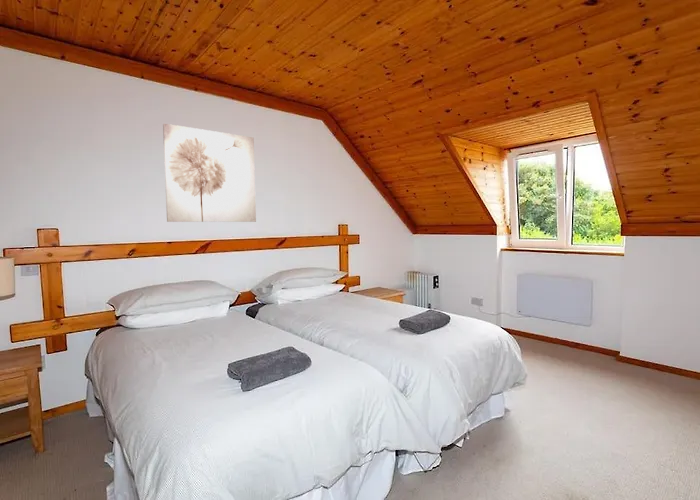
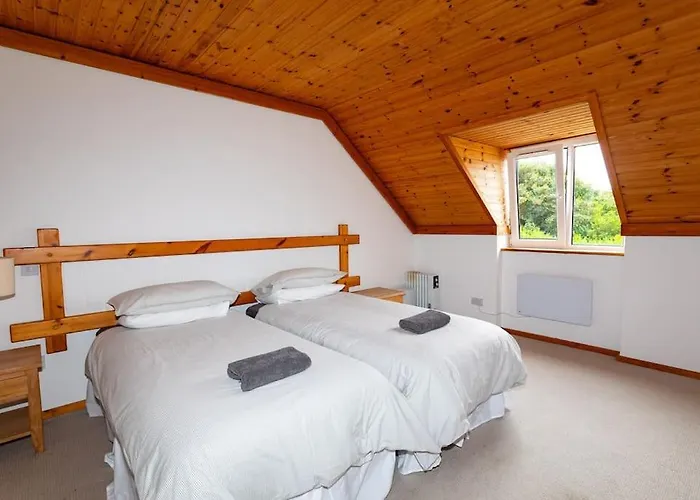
- wall art (213, 176)
